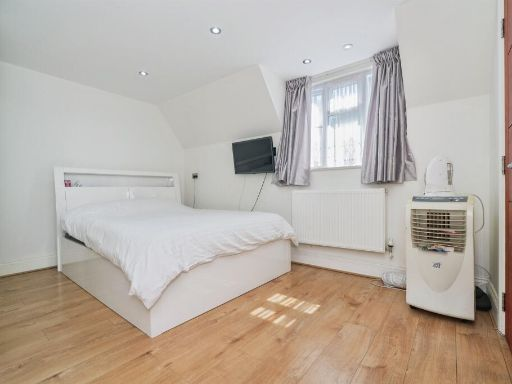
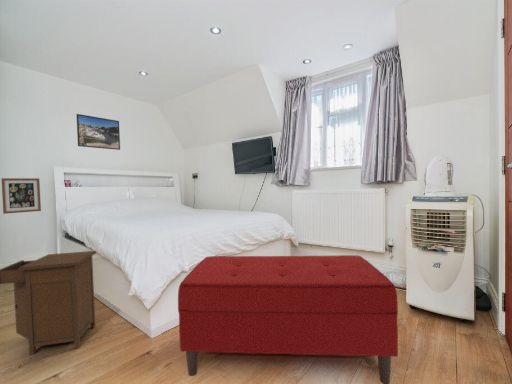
+ nightstand (51, 300)
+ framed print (99, 132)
+ bench (283, 310)
+ wall art (22, 195)
